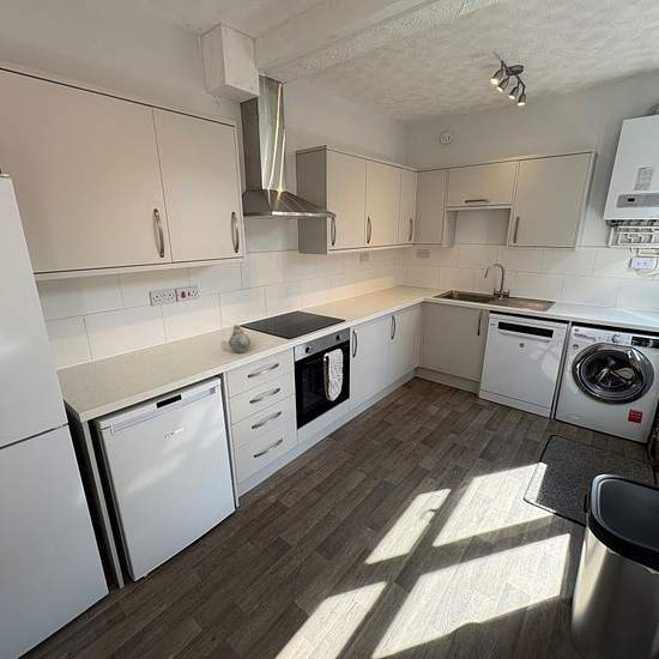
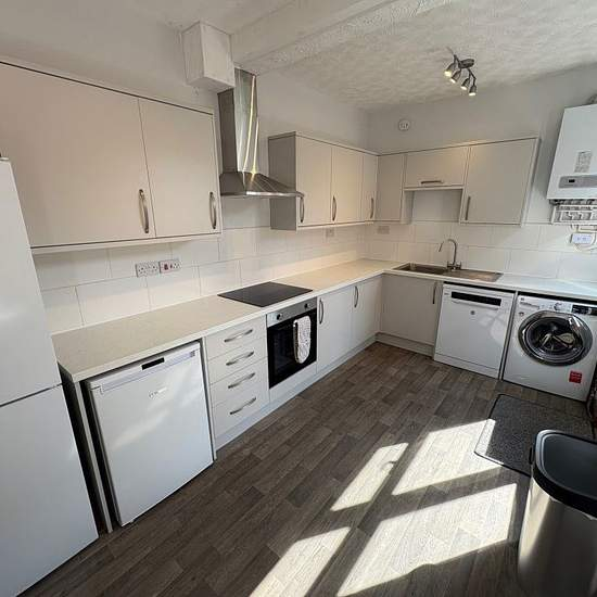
- teapot (238, 338)
